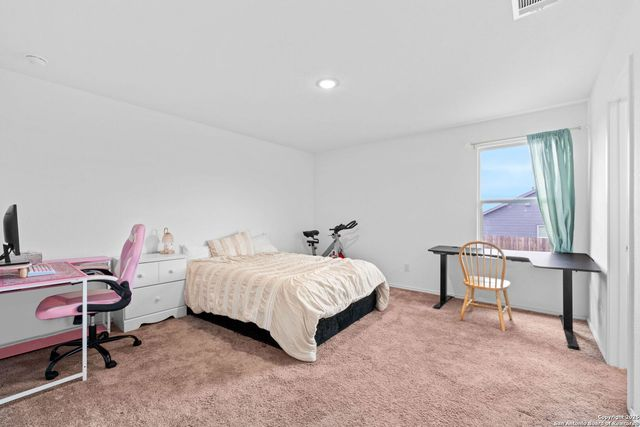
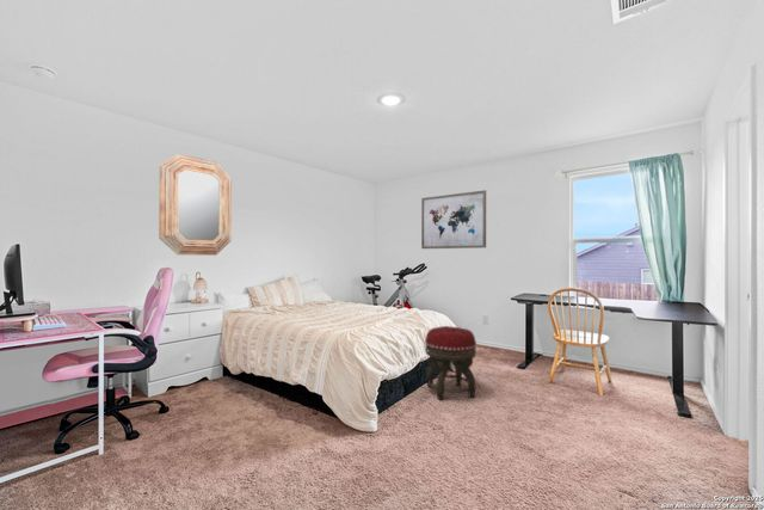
+ home mirror (198, 205)
+ wall art (451, 221)
+ footstool (450, 360)
